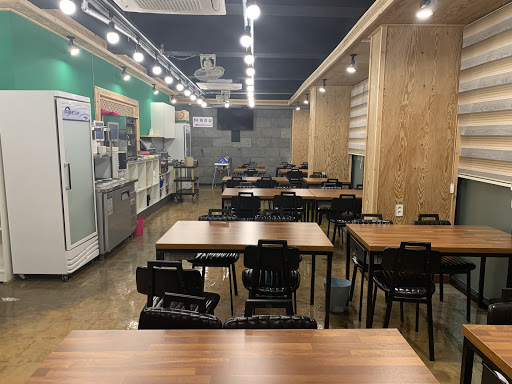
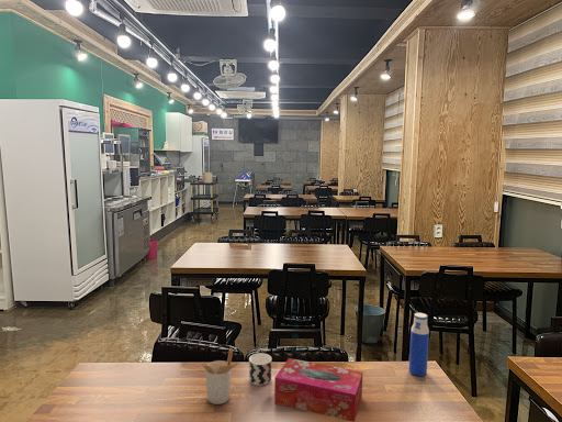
+ utensil holder (222, 377)
+ tissue box (318, 387)
+ water bottle (418, 343)
+ cup (260, 367)
